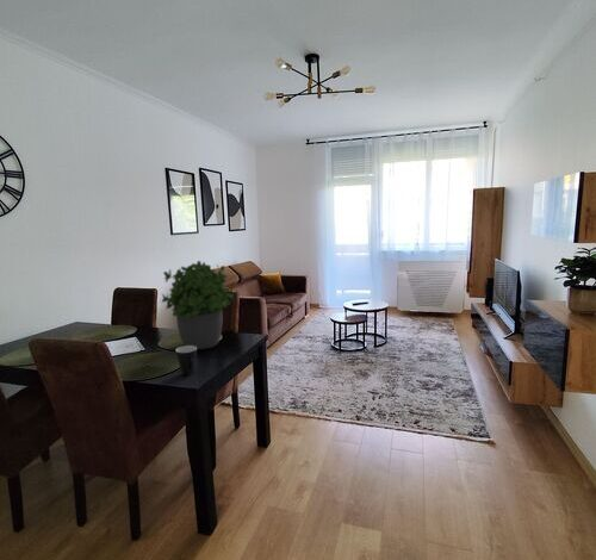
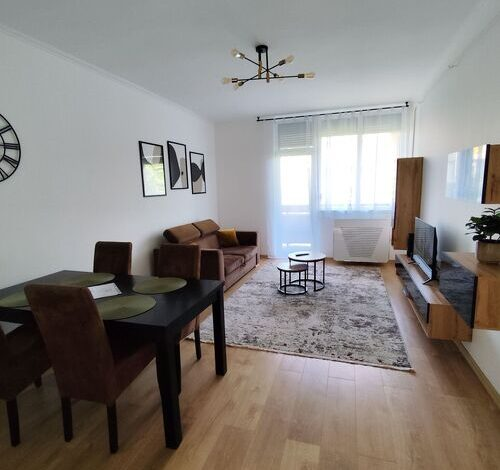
- mug (187, 361)
- potted plant (200, 303)
